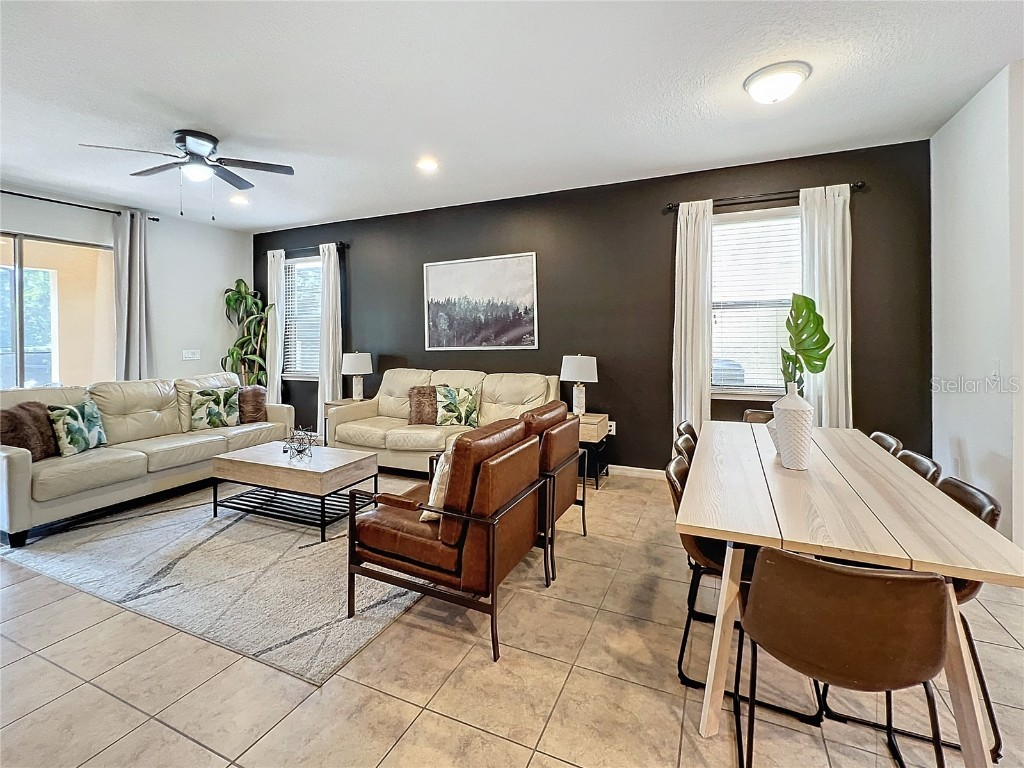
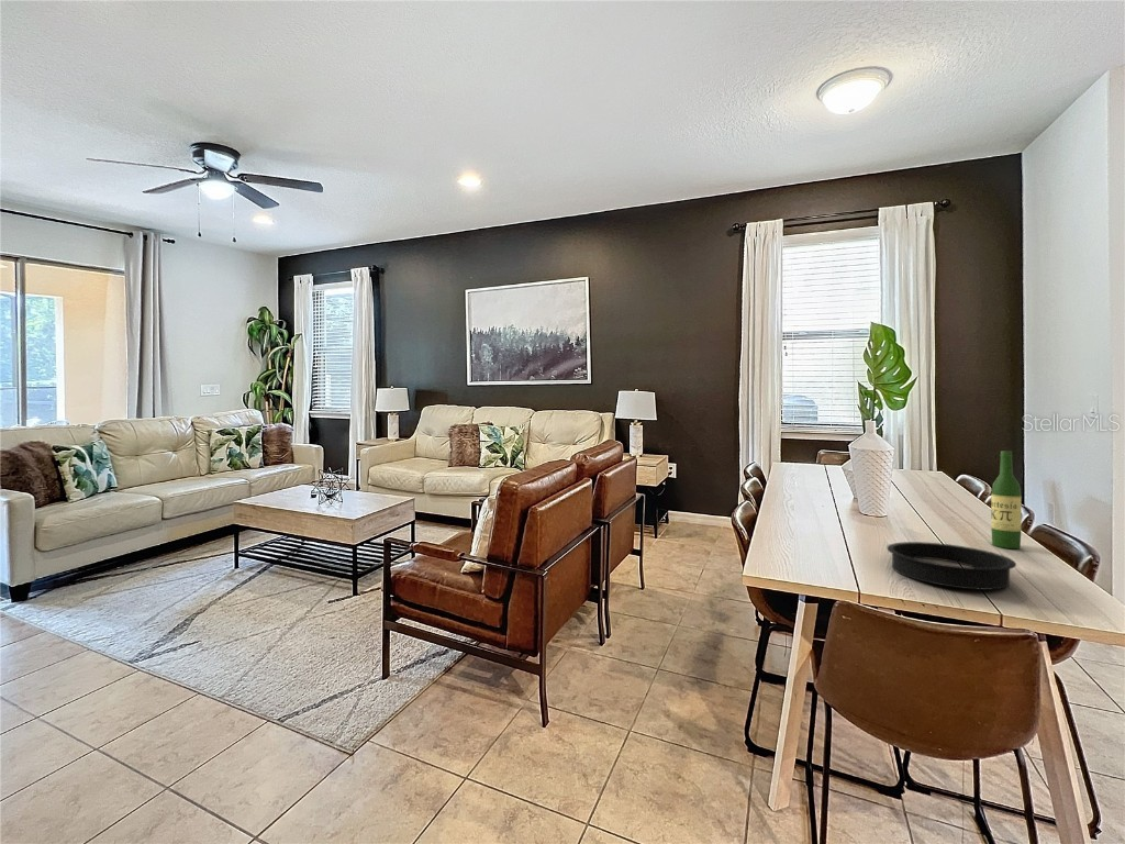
+ wine bottle (1005, 498)
+ baking pan (947, 565)
